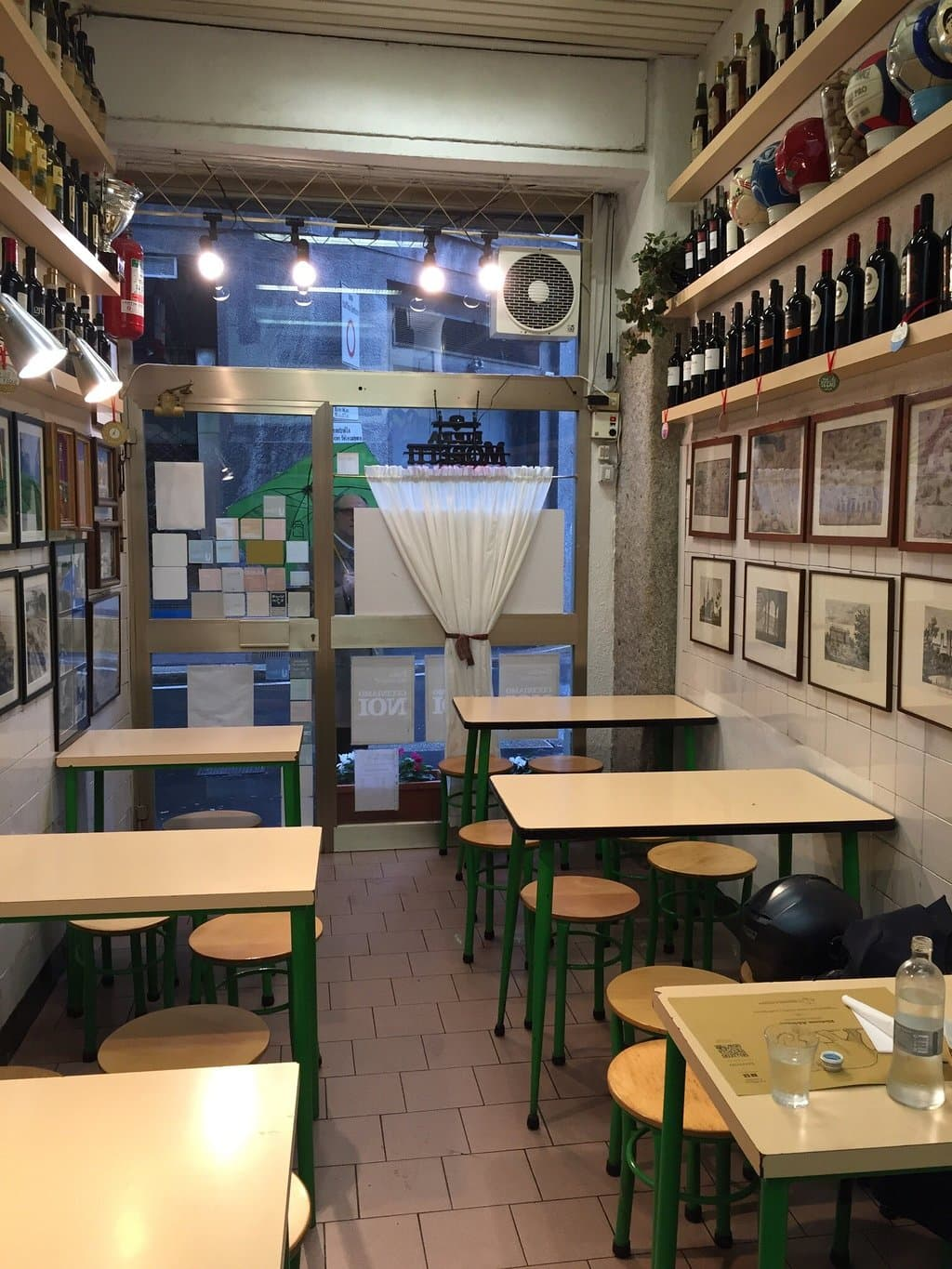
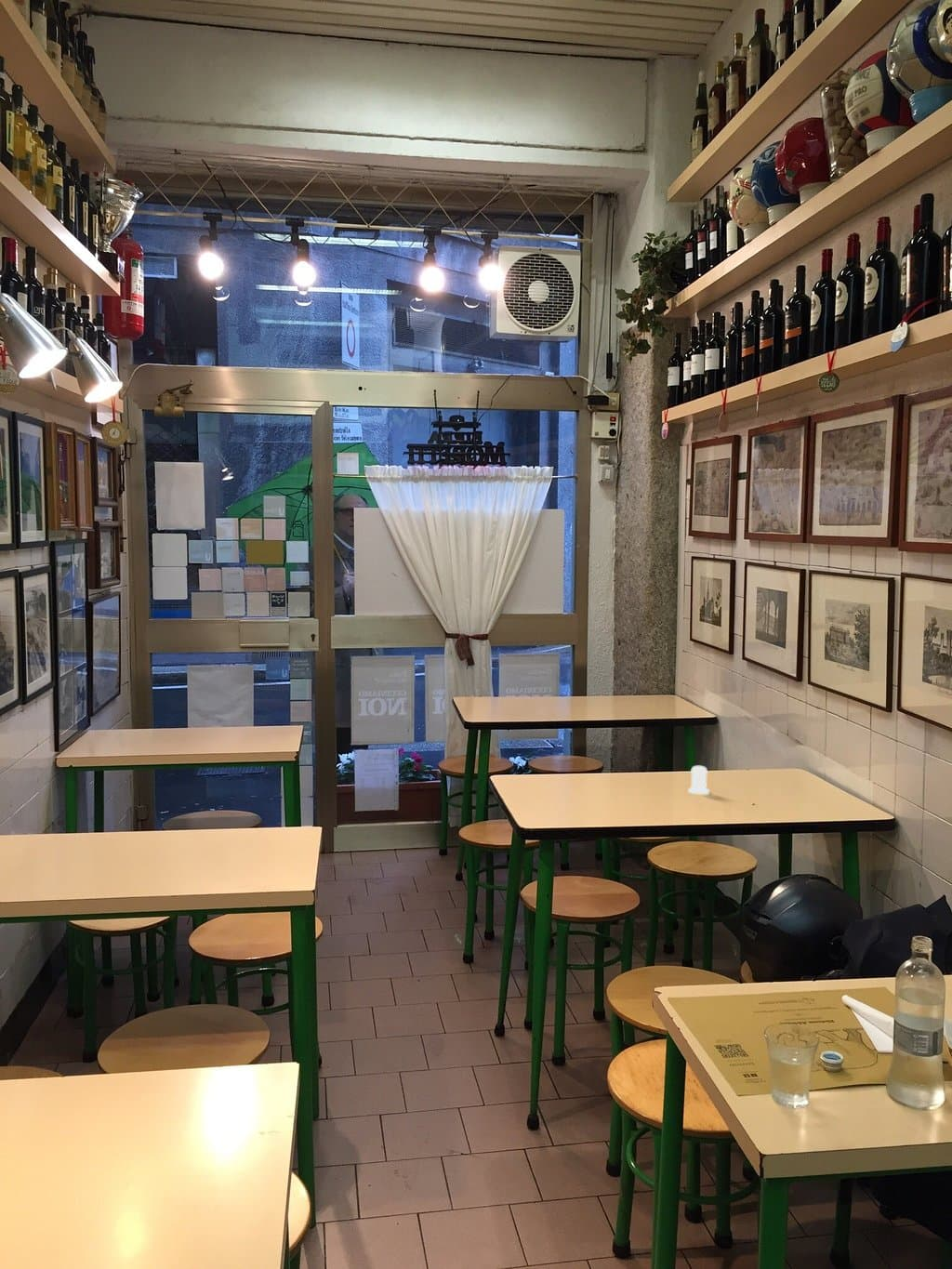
+ salt shaker (698, 778)
